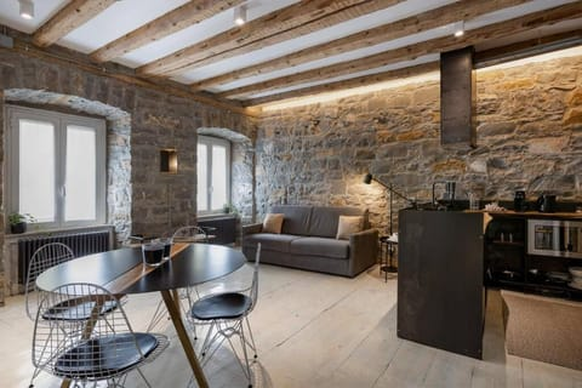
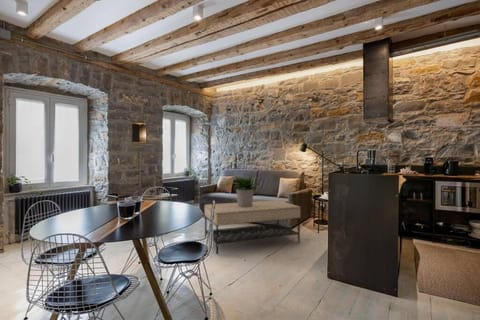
+ potted plant (243, 191)
+ coffee table (251, 221)
